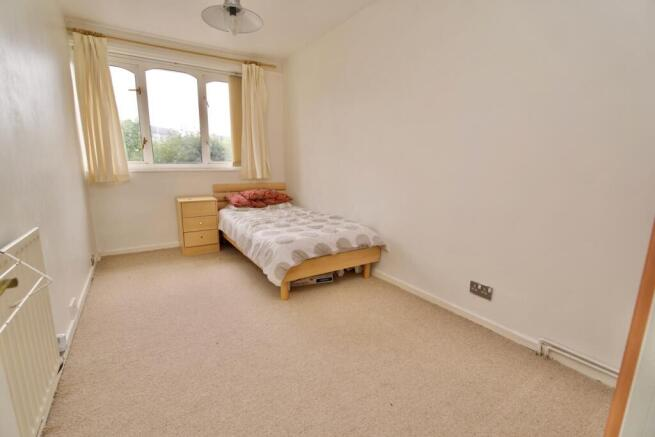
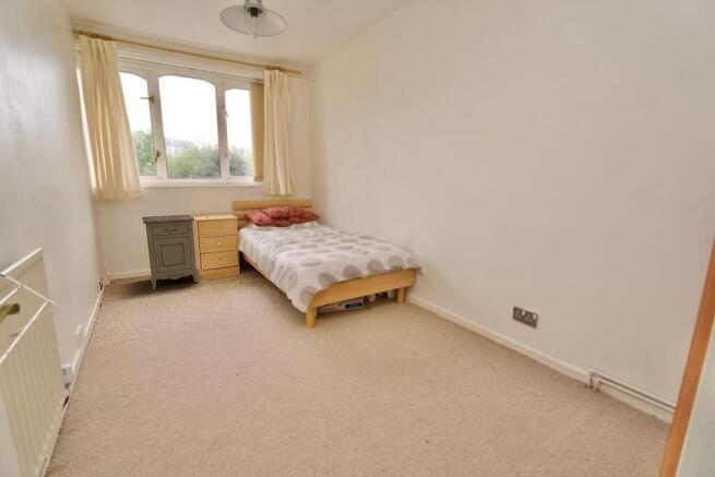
+ nightstand (171, 250)
